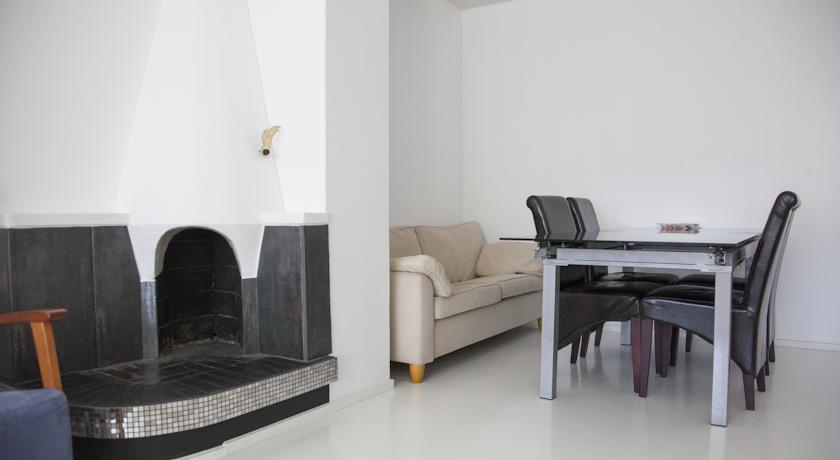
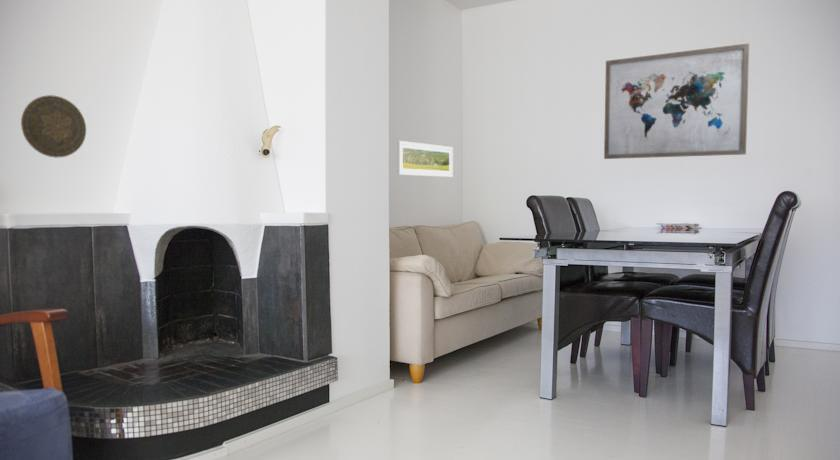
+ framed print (426, 160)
+ wall art (672, 105)
+ decorative plate (56, 126)
